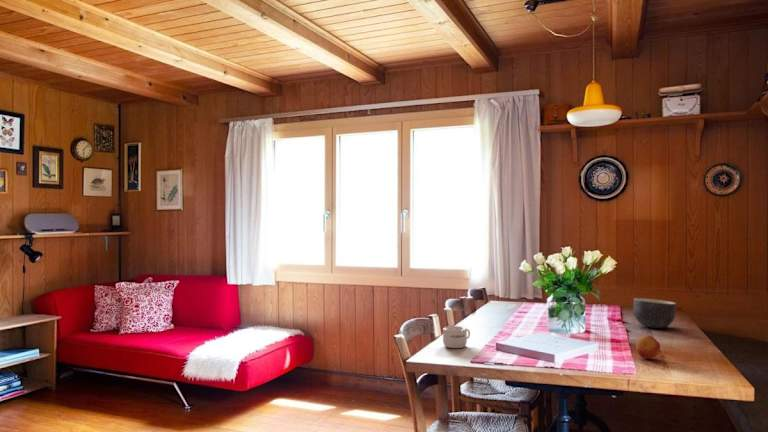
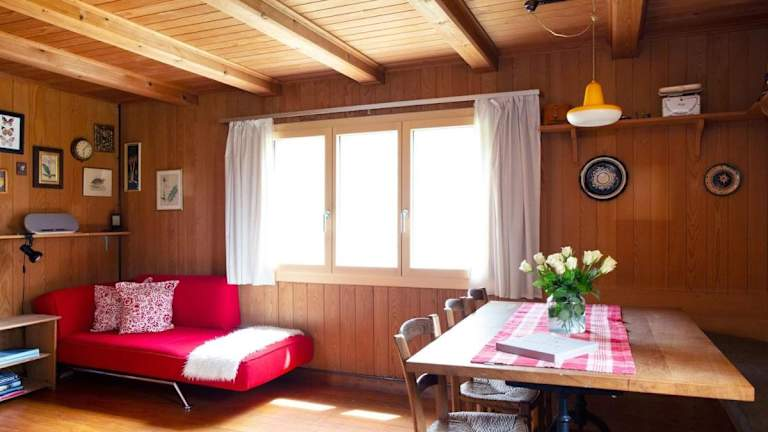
- mug (457, 336)
- fruit (648, 347)
- bowl (654, 313)
